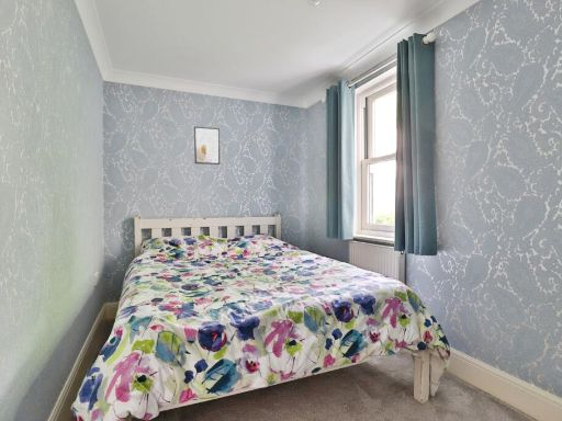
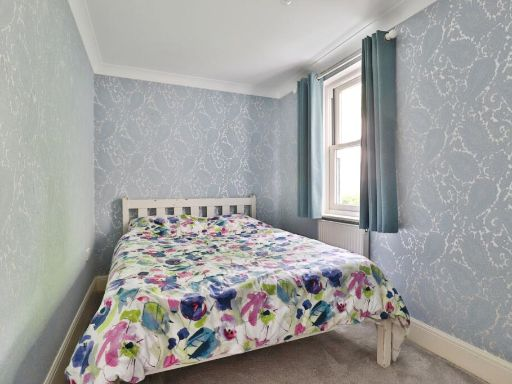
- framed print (206, 146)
